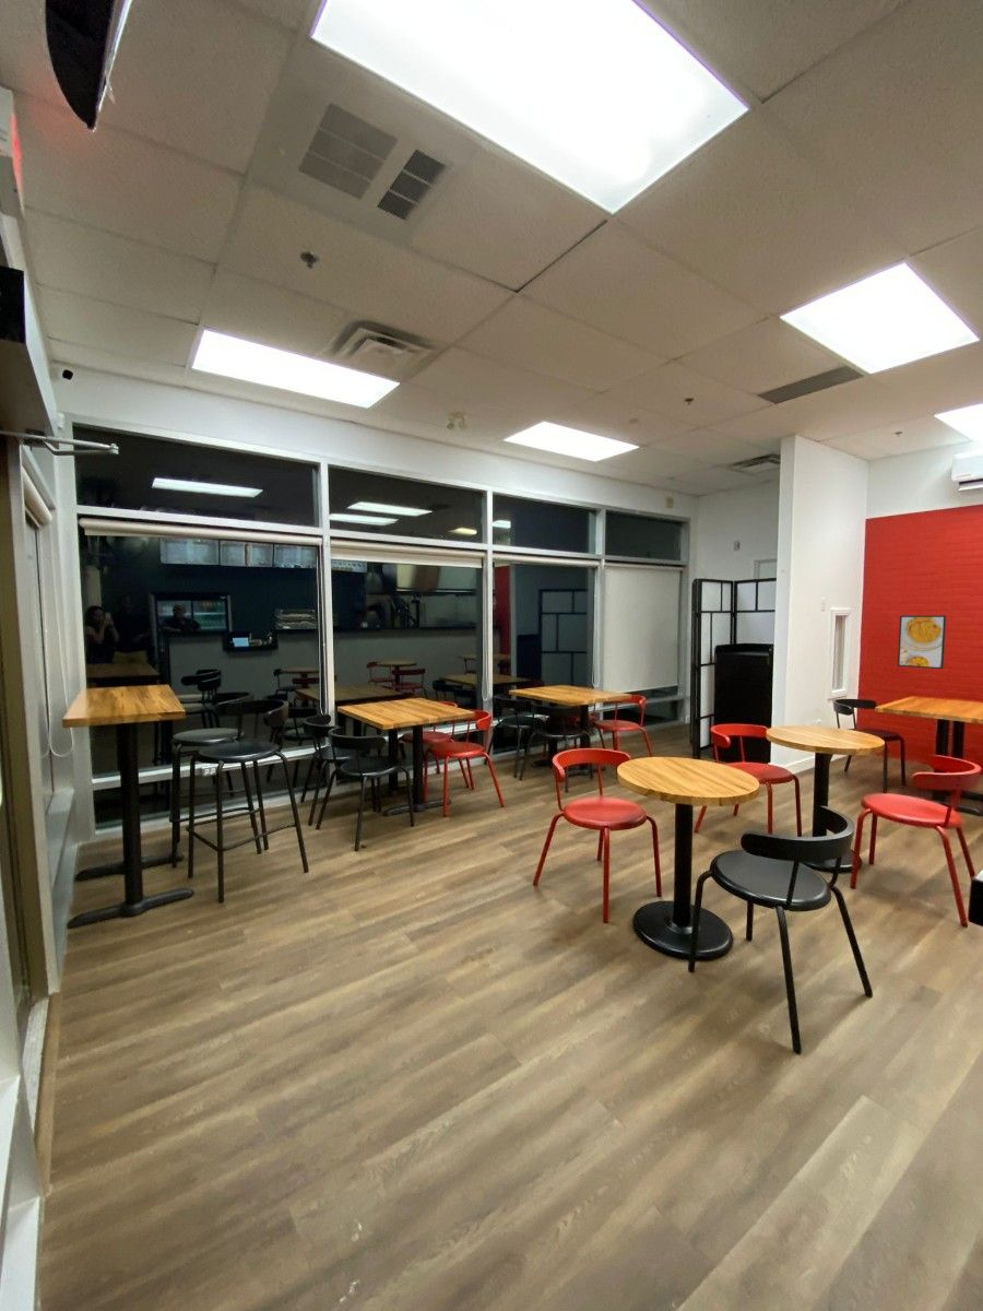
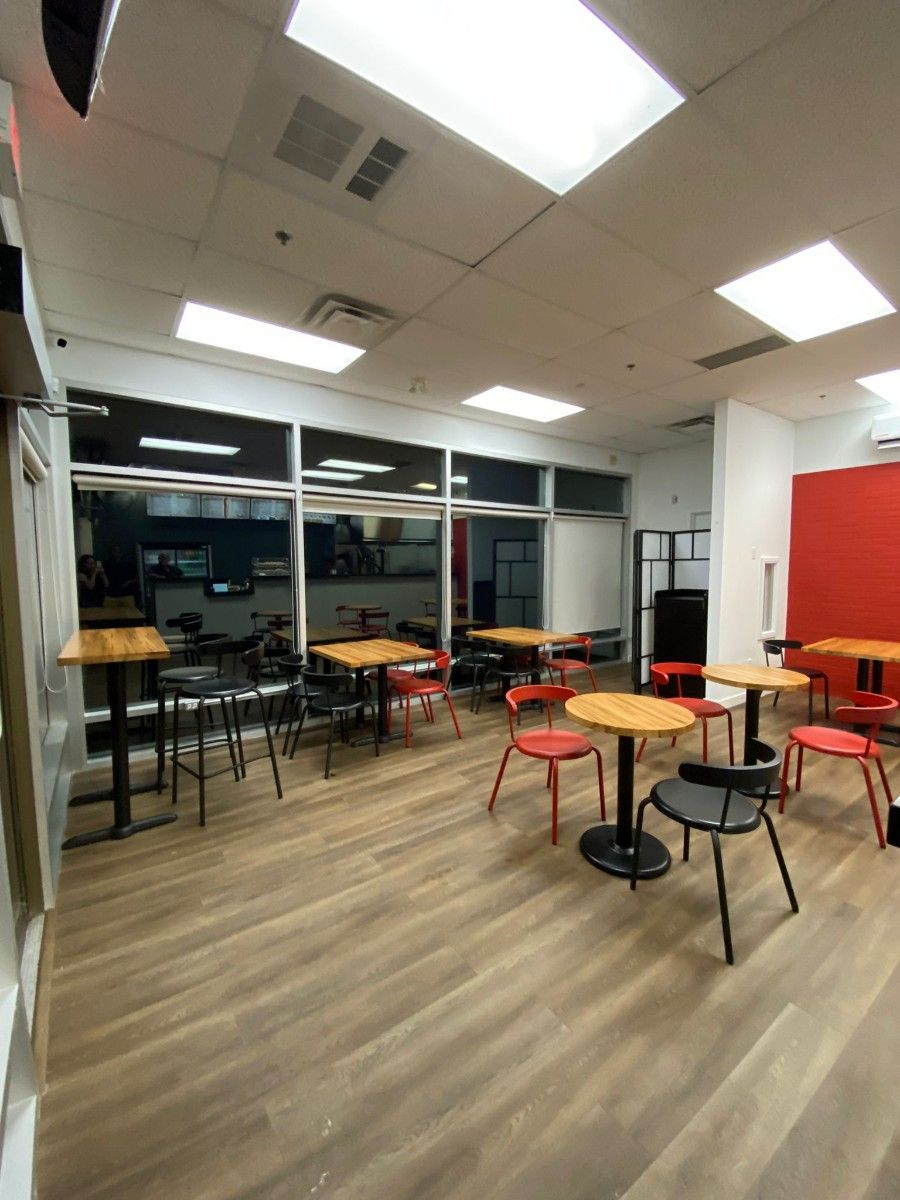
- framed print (921, 641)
